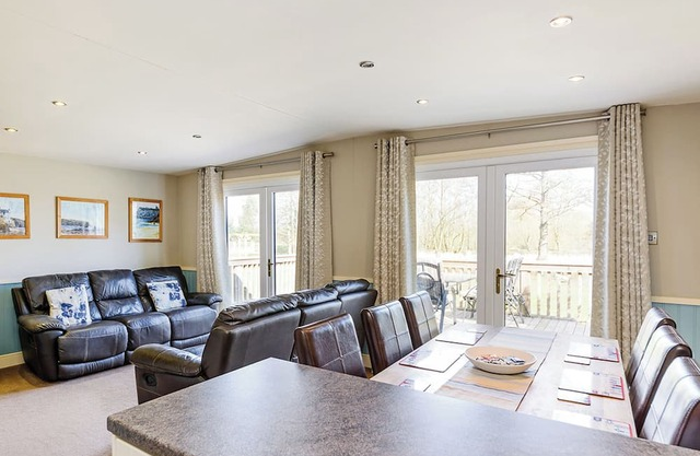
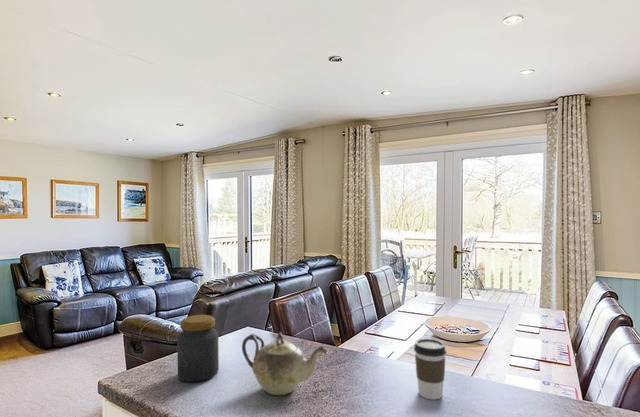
+ coffee cup (430, 368)
+ jar (198, 346)
+ teapot (284, 360)
